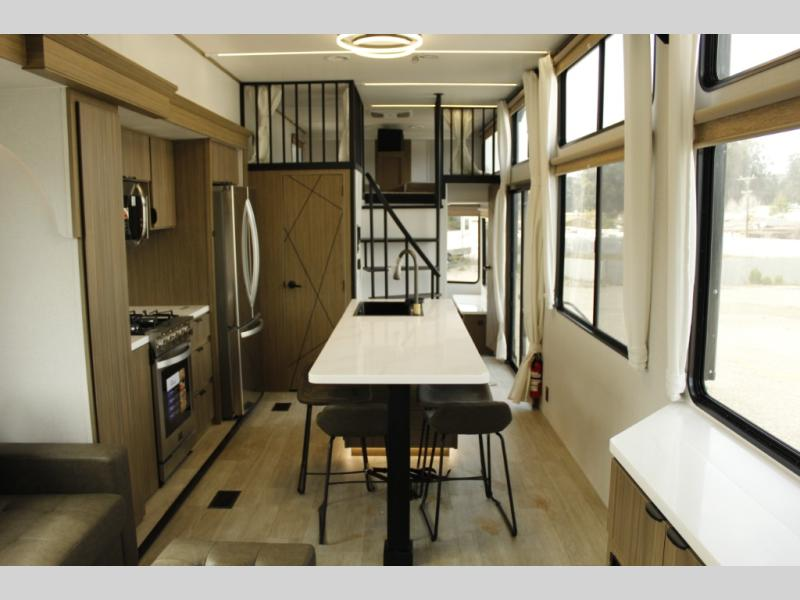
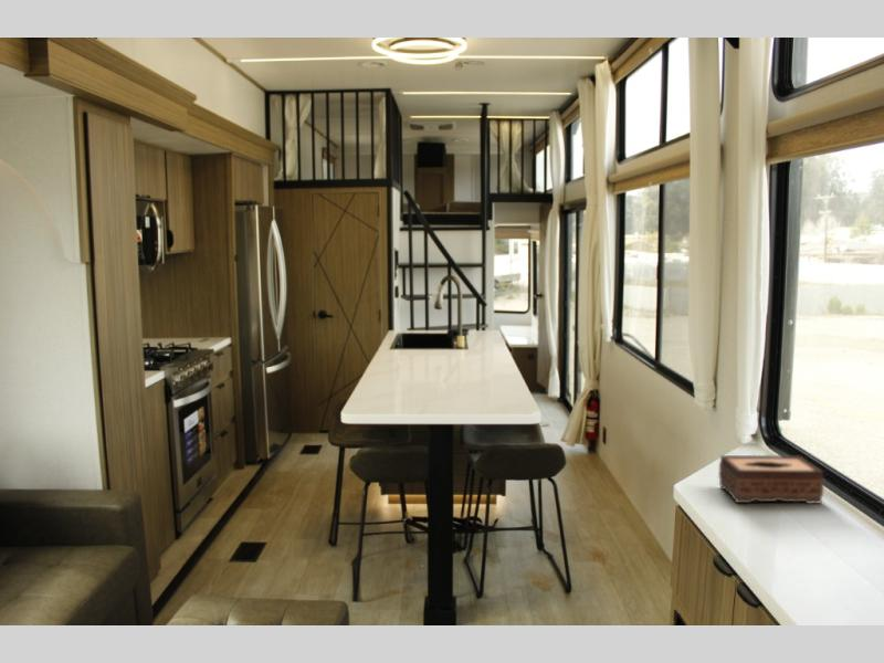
+ tissue box (769, 478)
